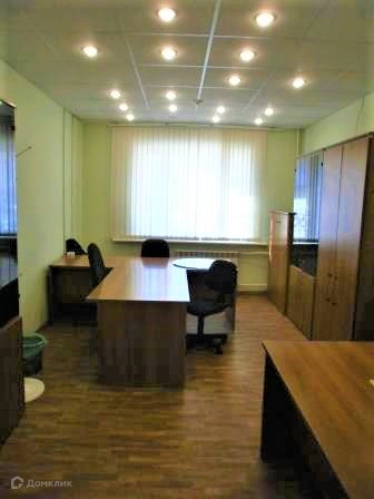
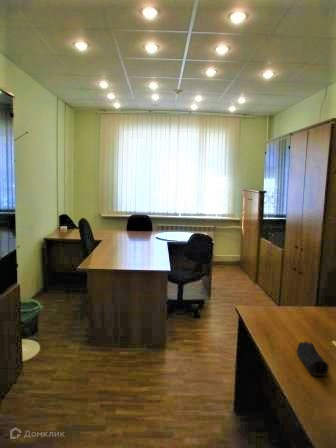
+ pencil case (312, 354)
